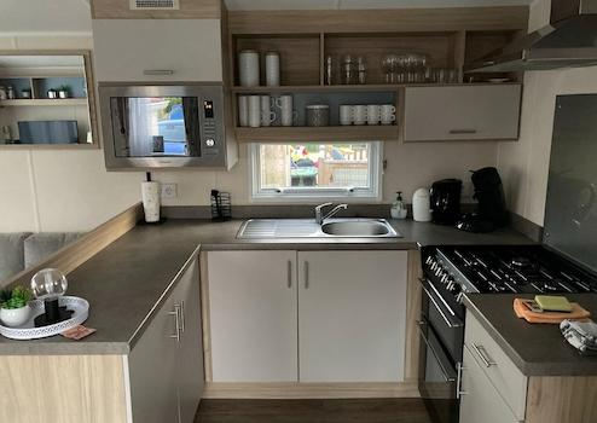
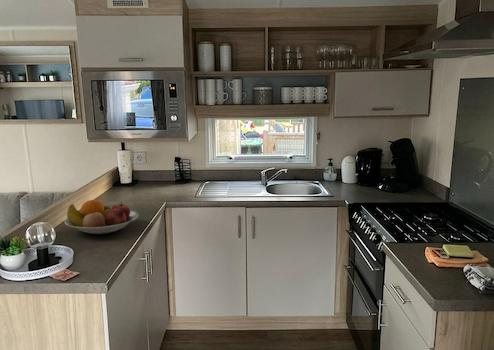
+ fruit bowl (102, 214)
